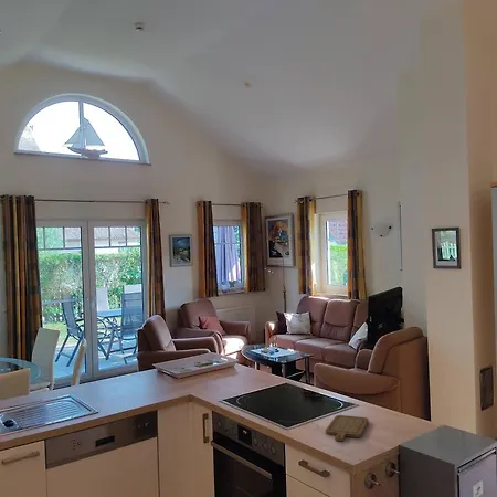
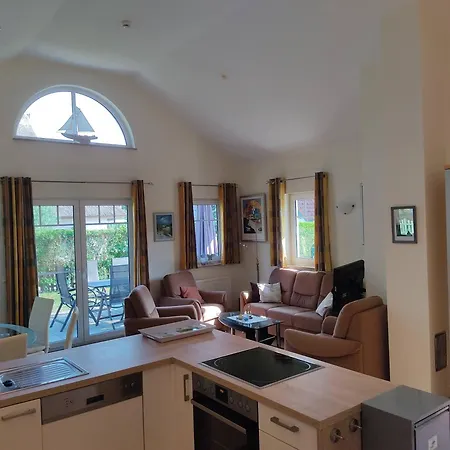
- chopping board (346, 427)
